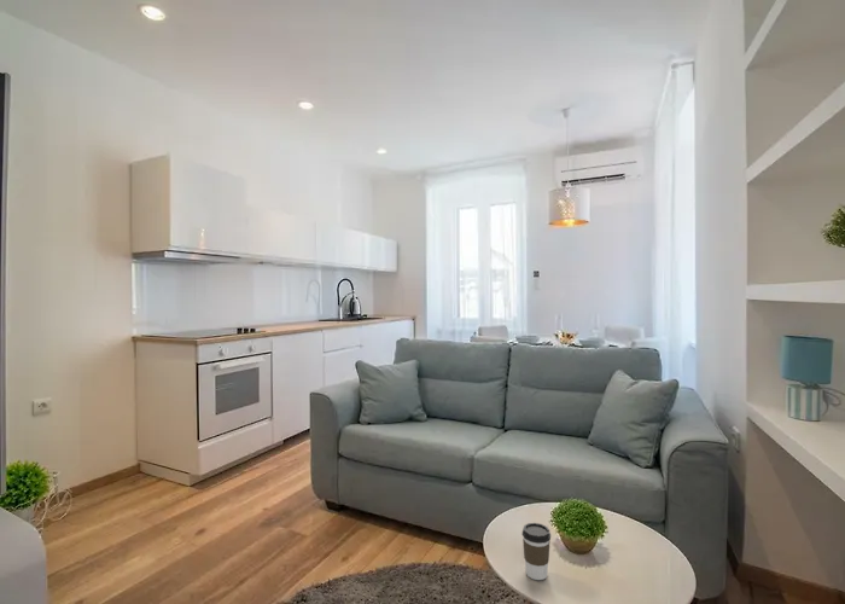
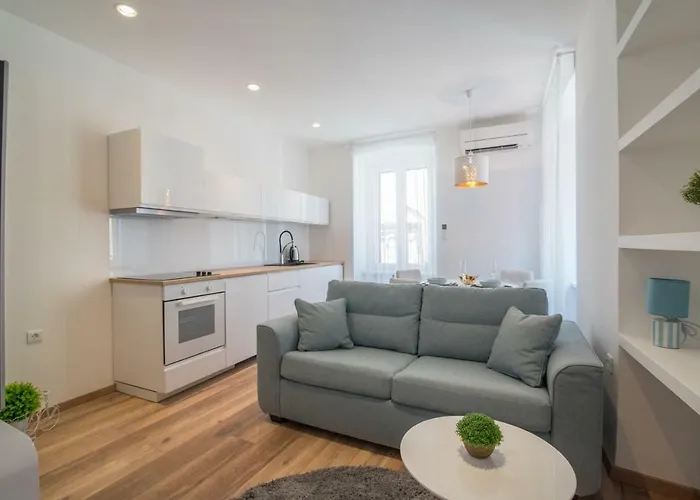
- coffee cup (536, 551)
